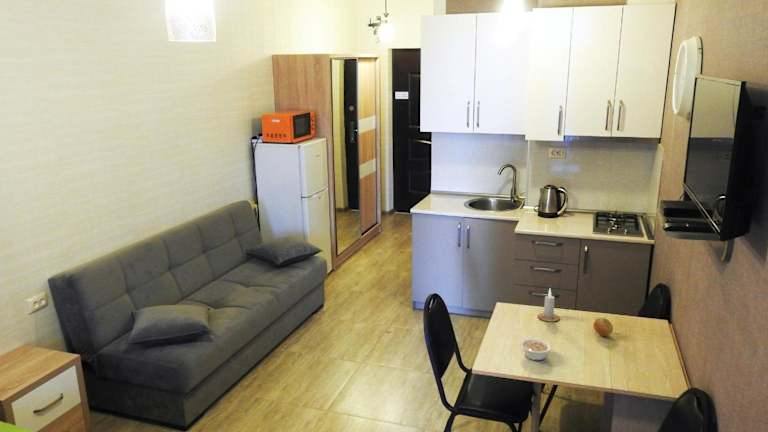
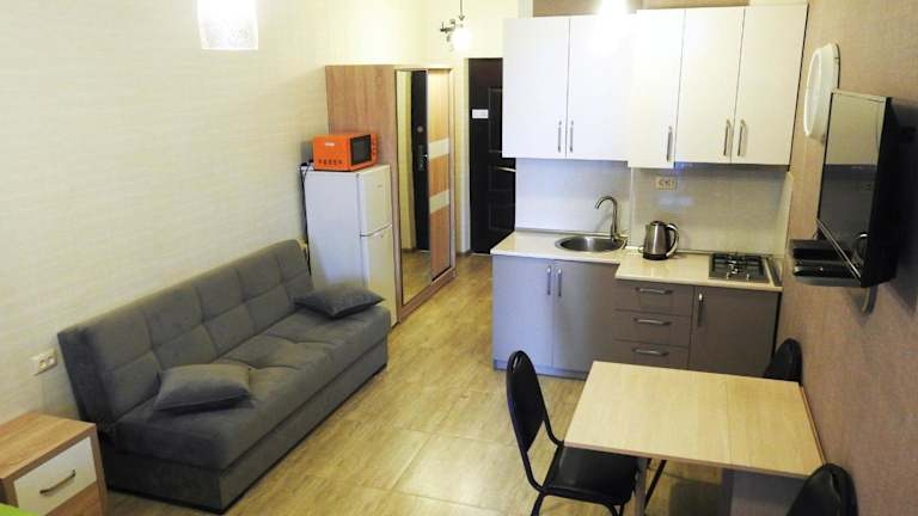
- legume (535, 349)
- candle (549, 302)
- fruit (603, 326)
